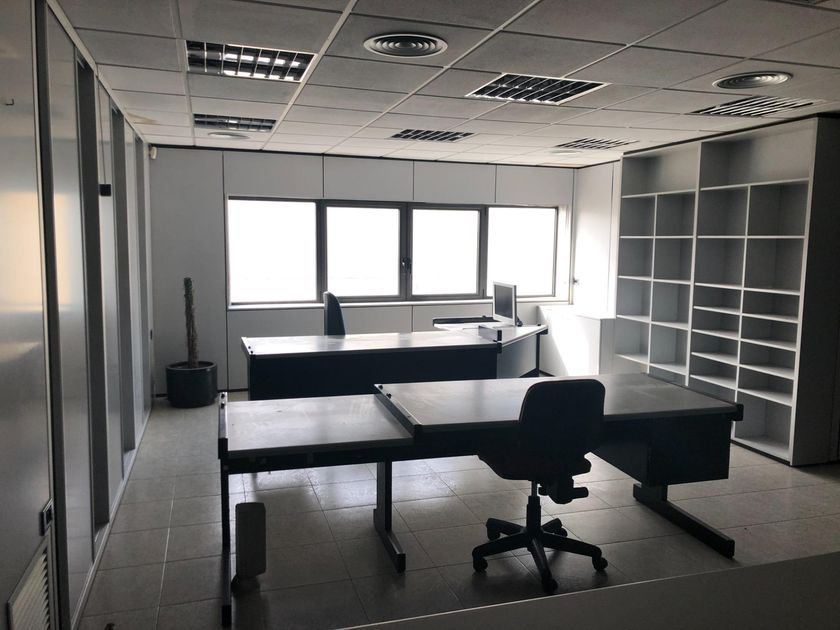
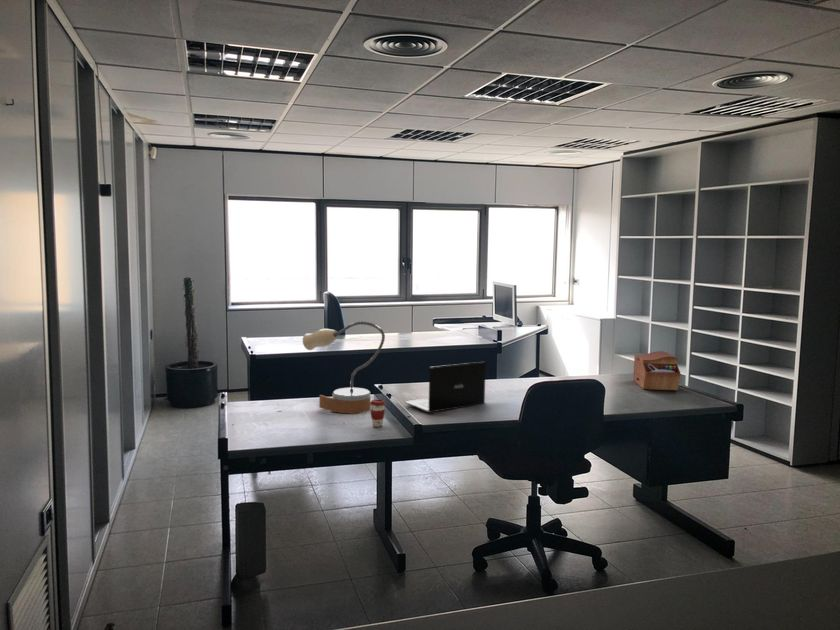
+ coffee cup (377, 413)
+ table lamp (353, 371)
+ laptop (444, 382)
+ sewing box (655, 370)
